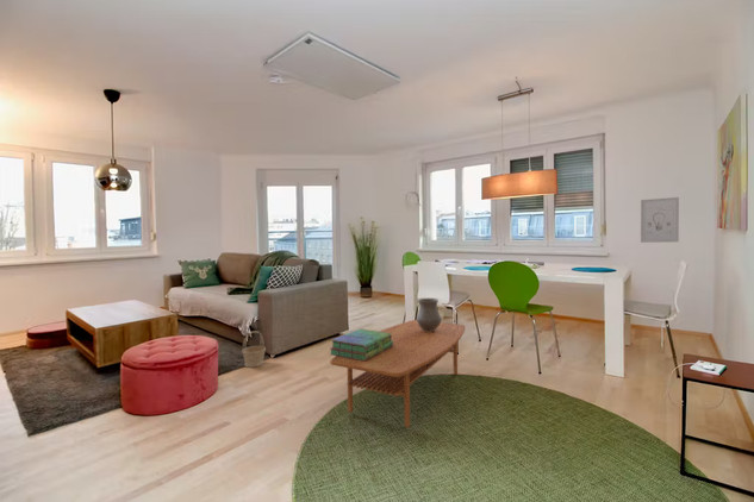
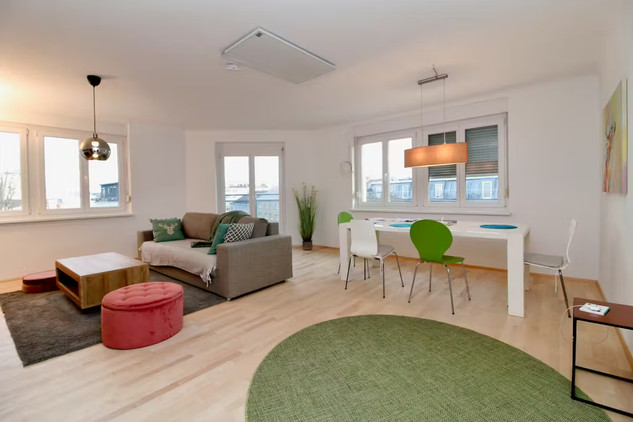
- vase (429, 314)
- basket (254, 347)
- stack of books (362, 343)
- wall art (659, 220)
- coffee table (409, 365)
